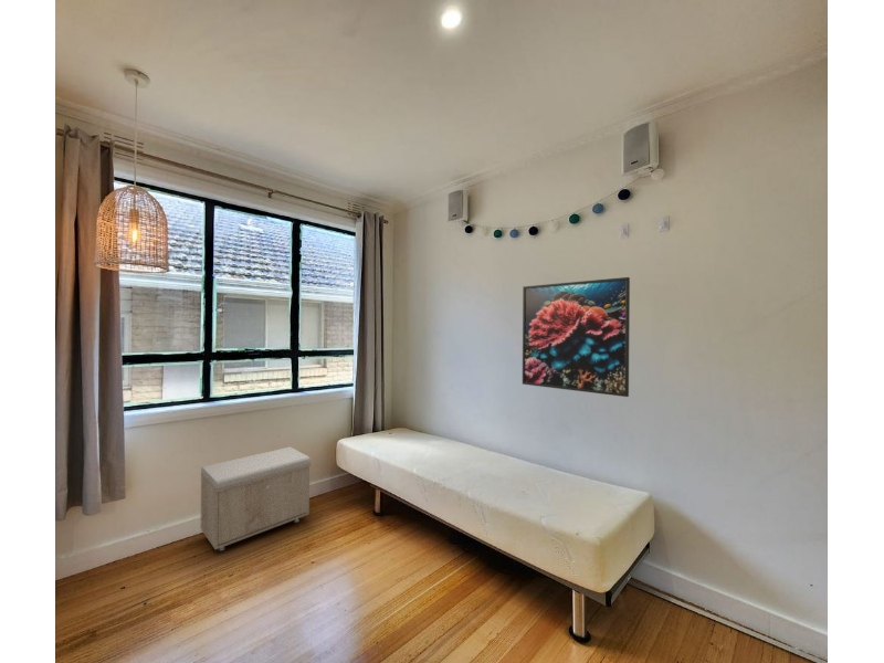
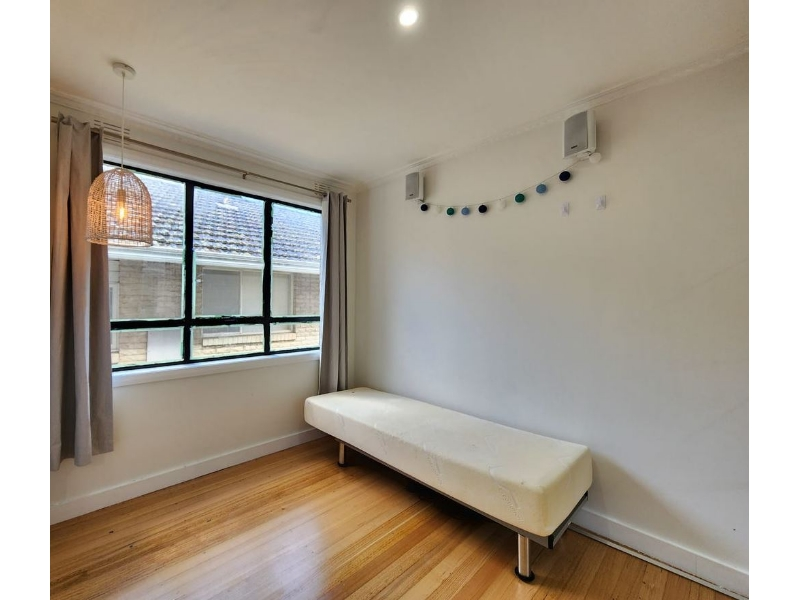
- storage bench (257, 495)
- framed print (570, 336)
